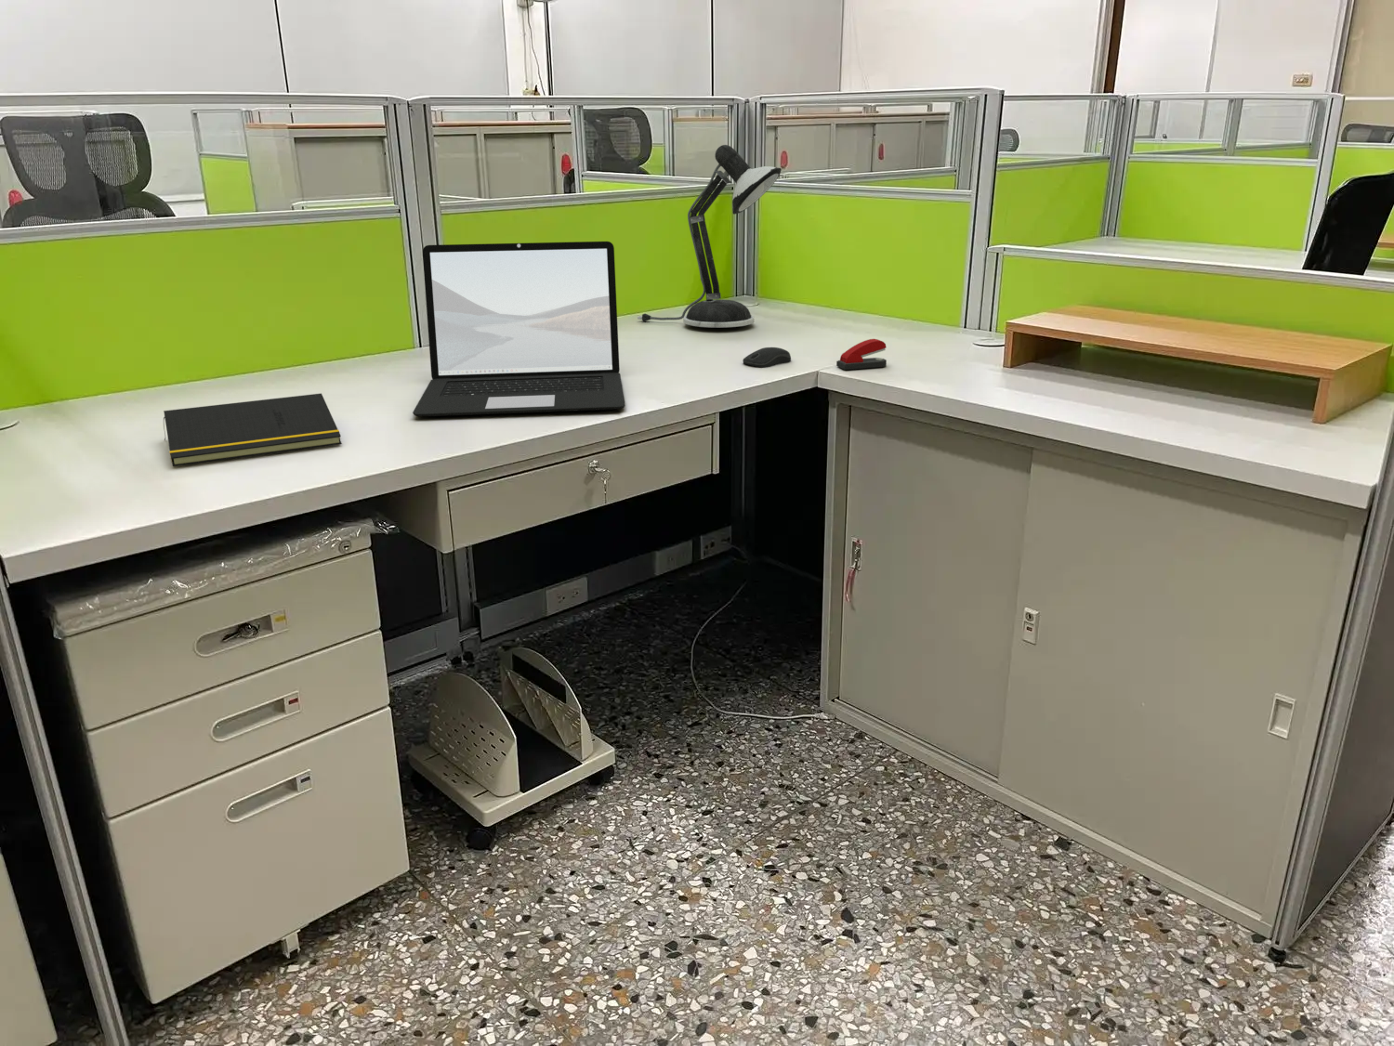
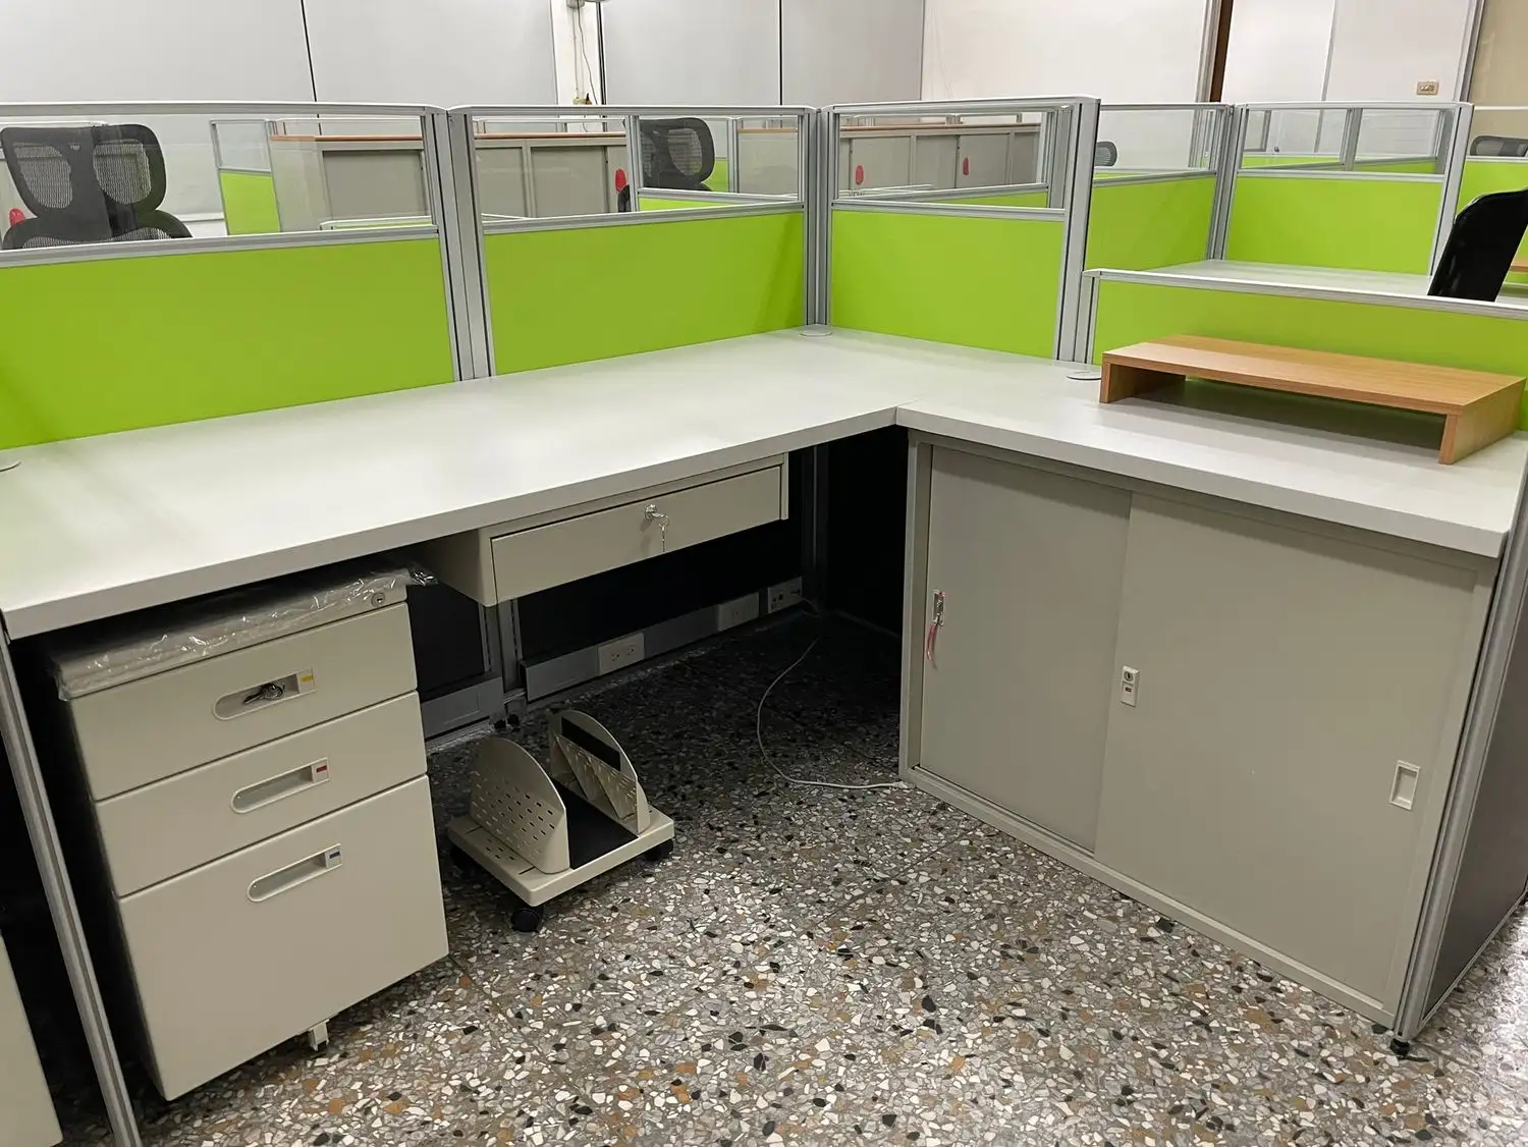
- desk lamp (708, 237)
- laptop (519, 324)
- computer mouse (766, 356)
- stapler (863, 353)
- notepad (252, 426)
